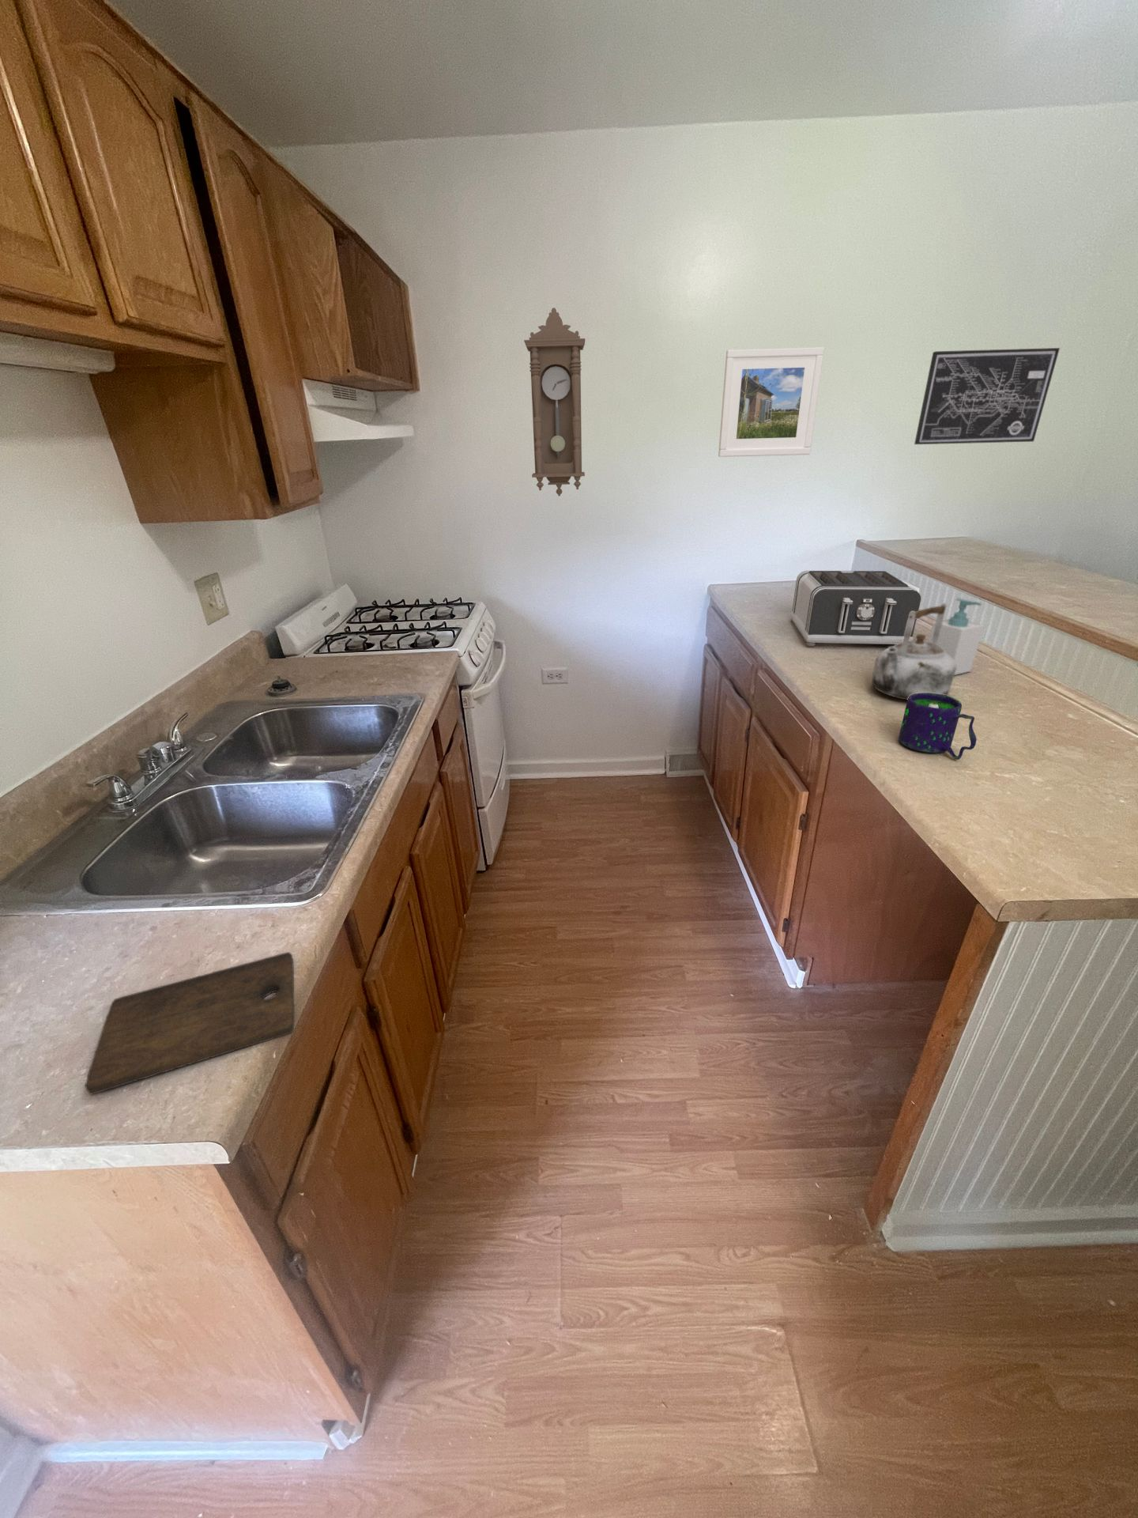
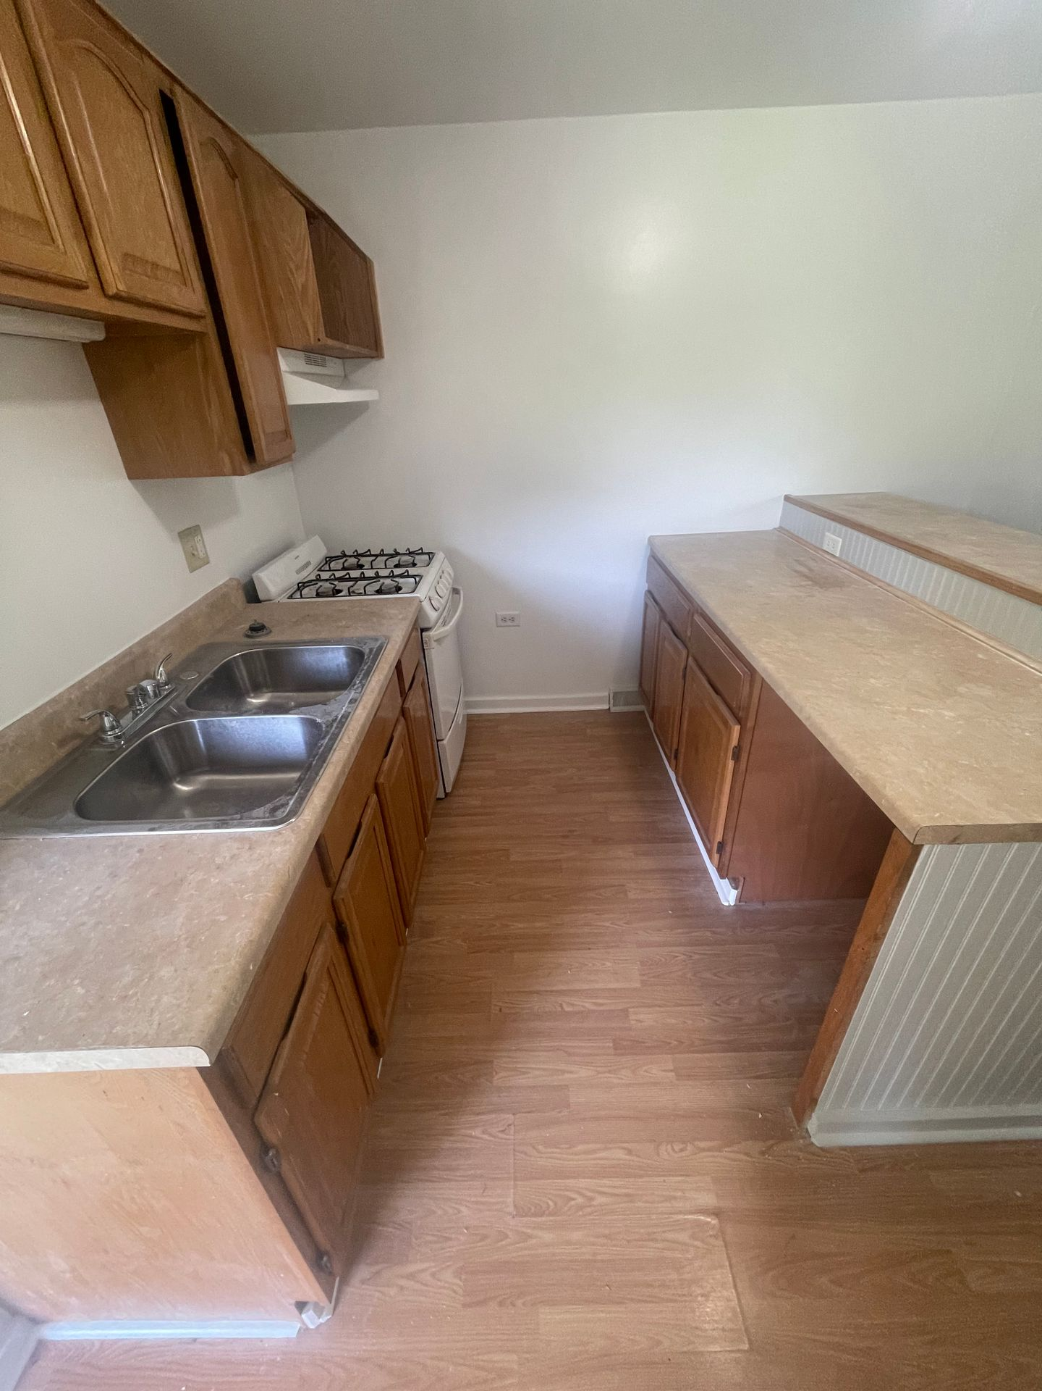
- mug (937, 728)
- pendulum clock (556, 409)
- cutting board (201, 1015)
- wall art (984, 398)
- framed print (769, 404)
- soap bottle (955, 635)
- toaster (852, 606)
- kettle (913, 653)
